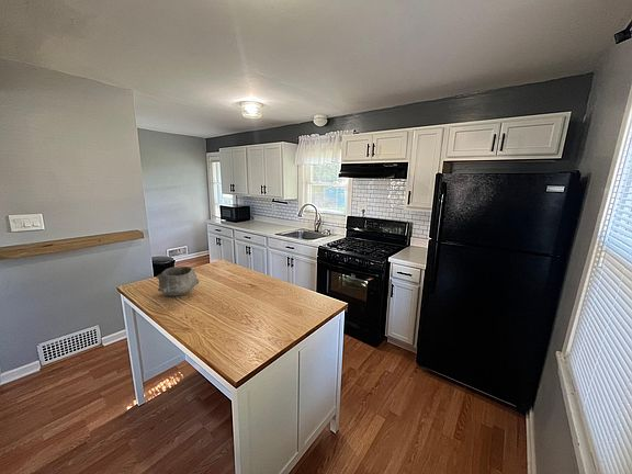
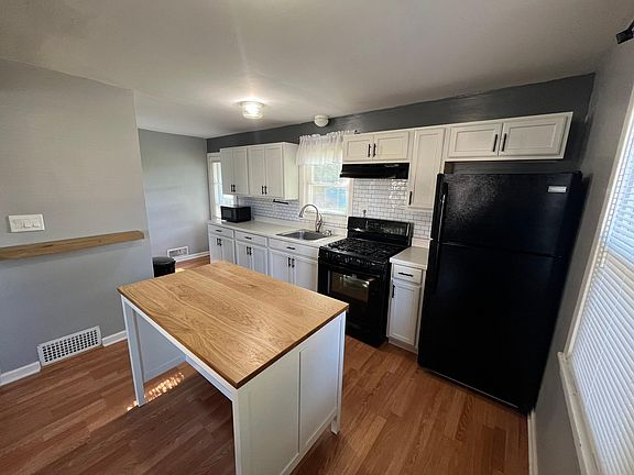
- bowl (178, 281)
